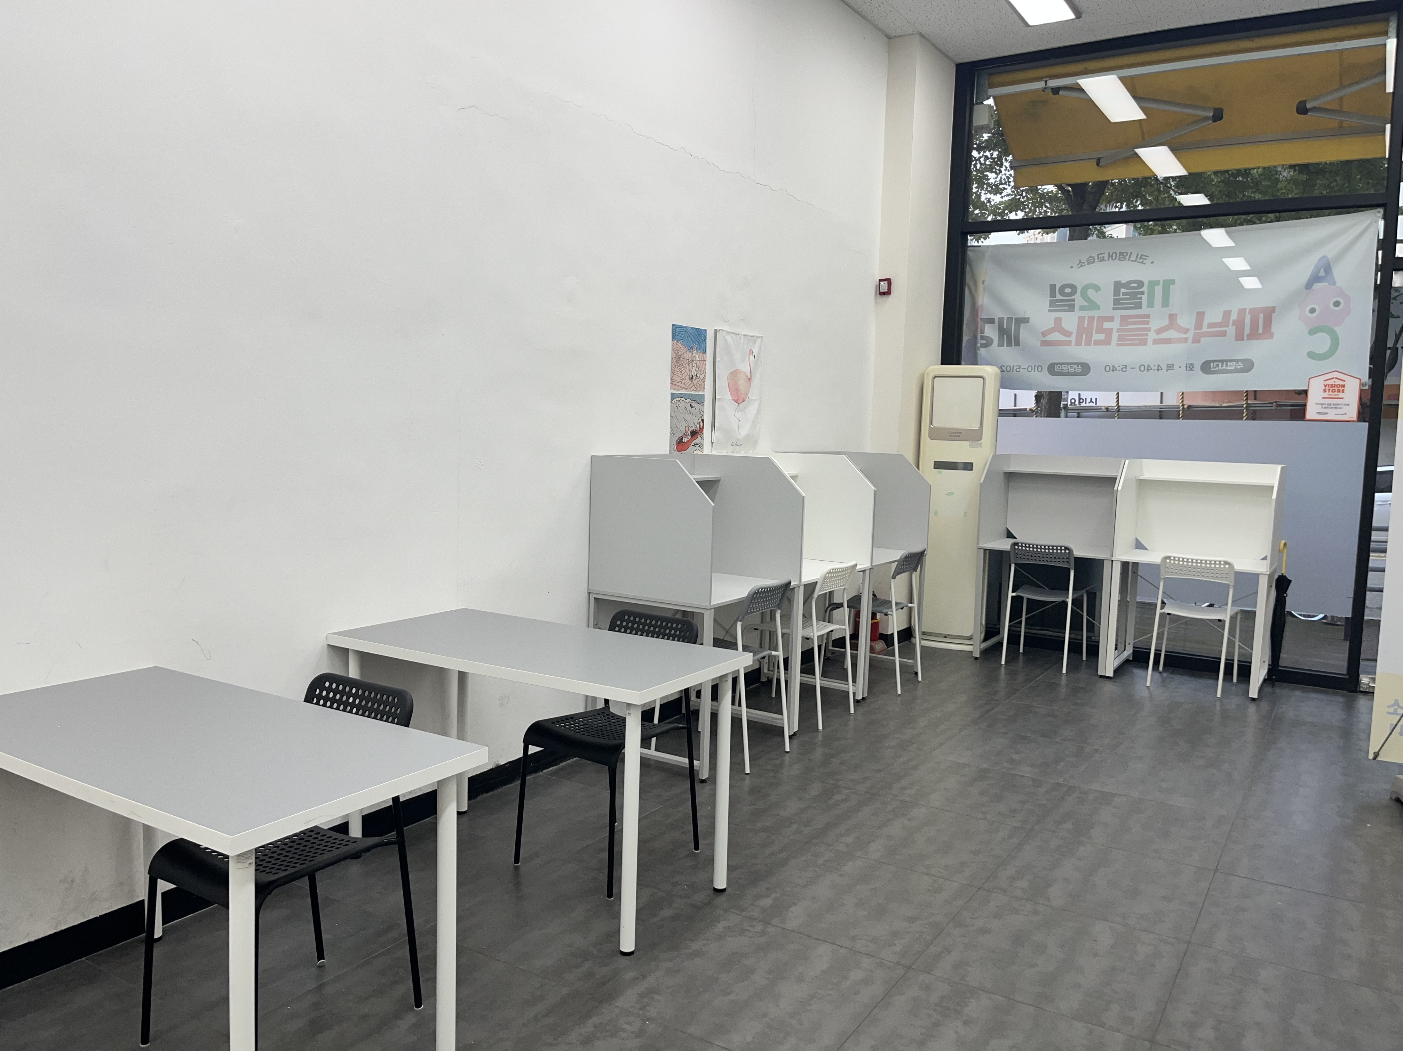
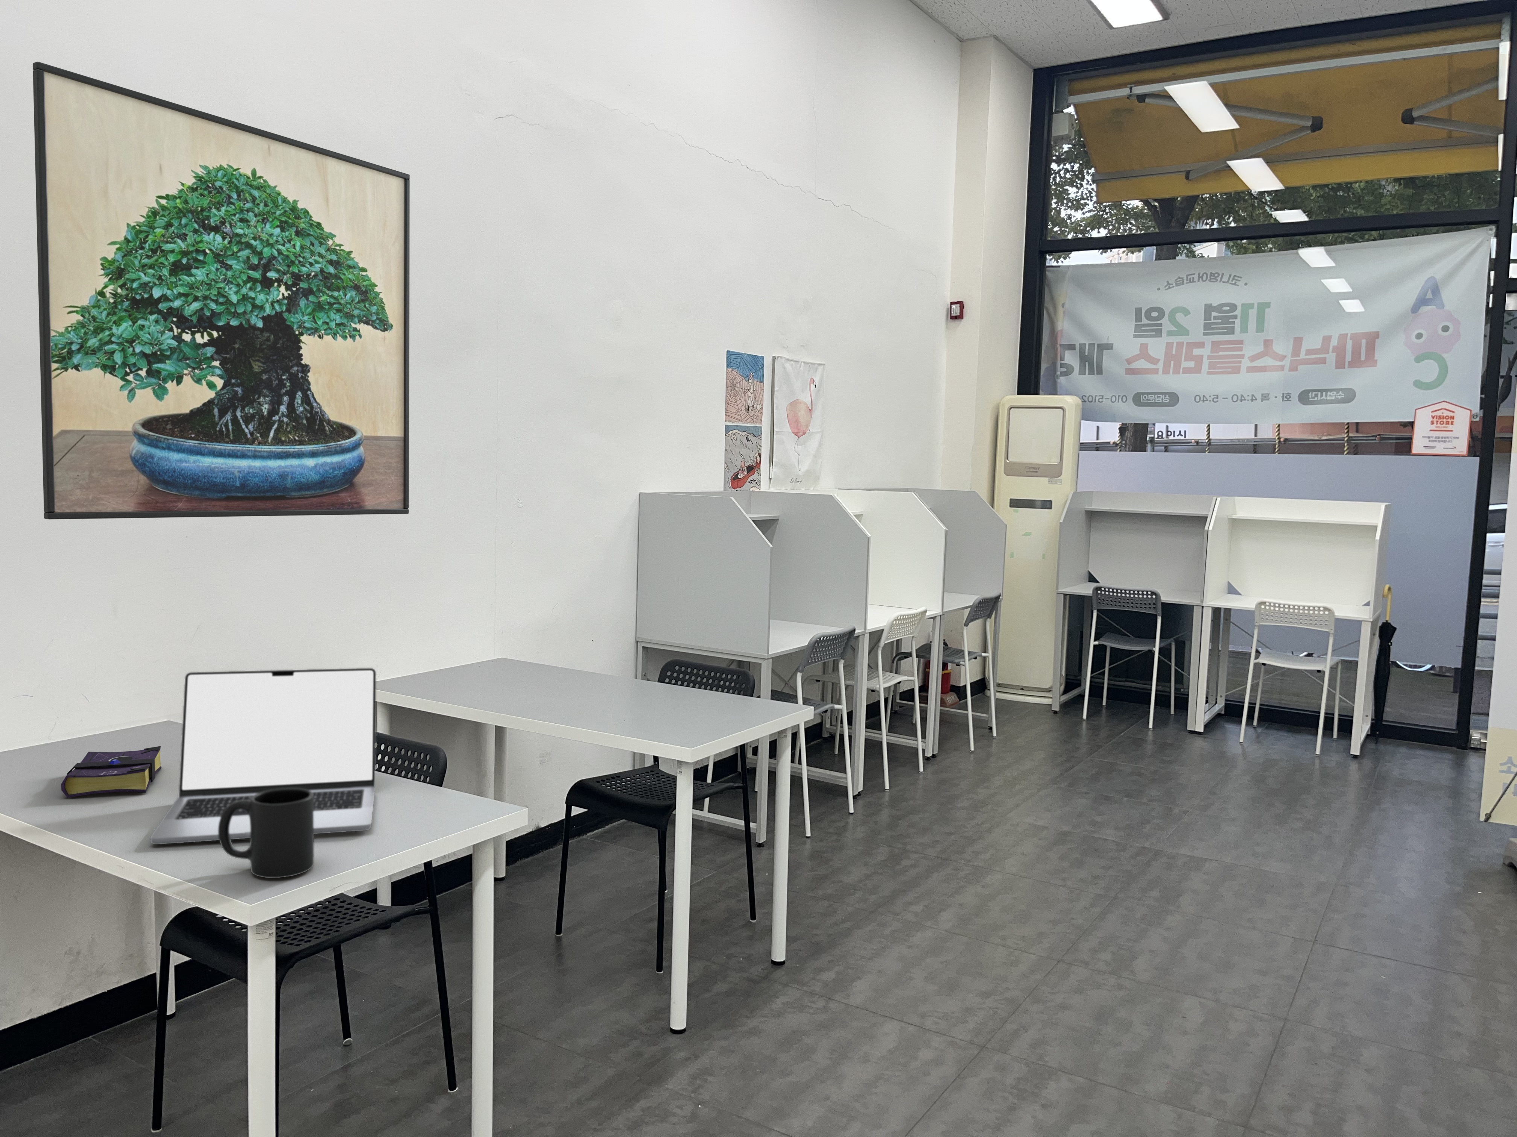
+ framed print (251, 324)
+ mug (270, 832)
+ book (112, 770)
+ laptop (274, 748)
